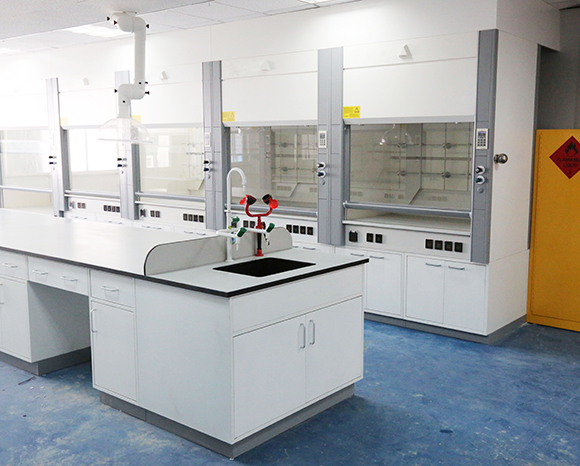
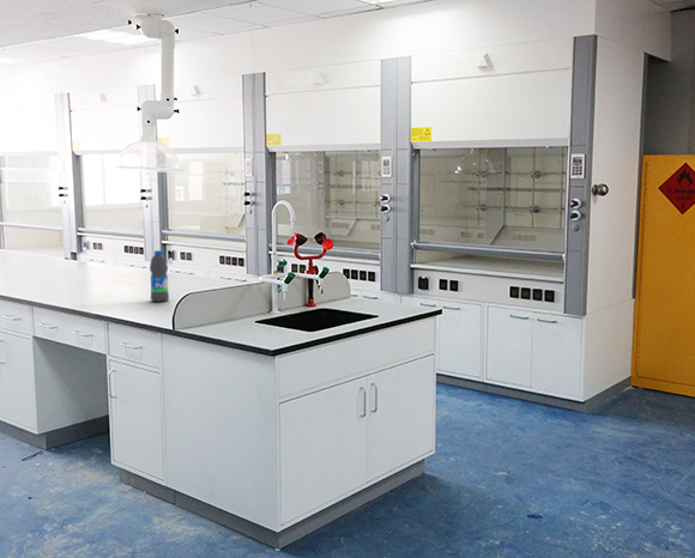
+ water bottle (158, 275)
